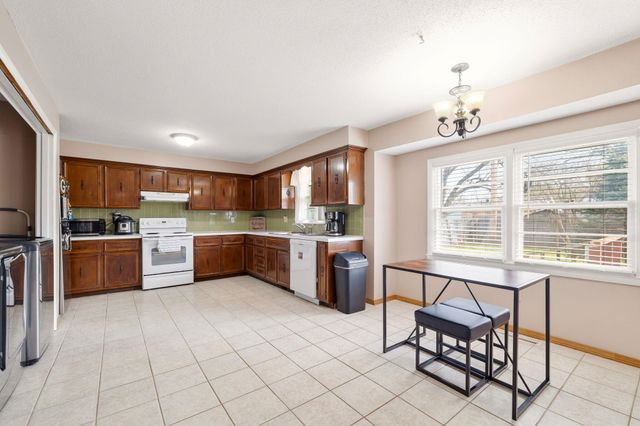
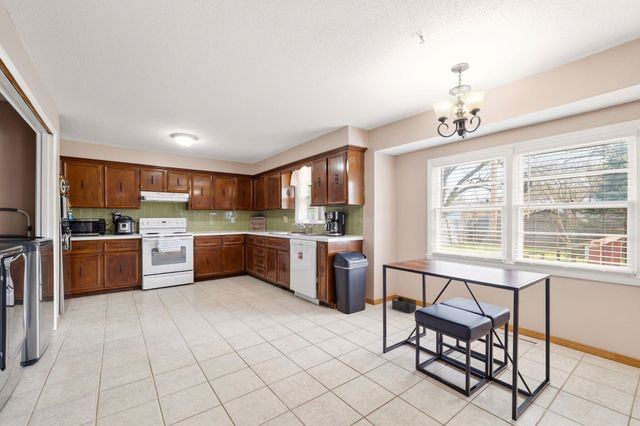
+ storage bin (403, 304)
